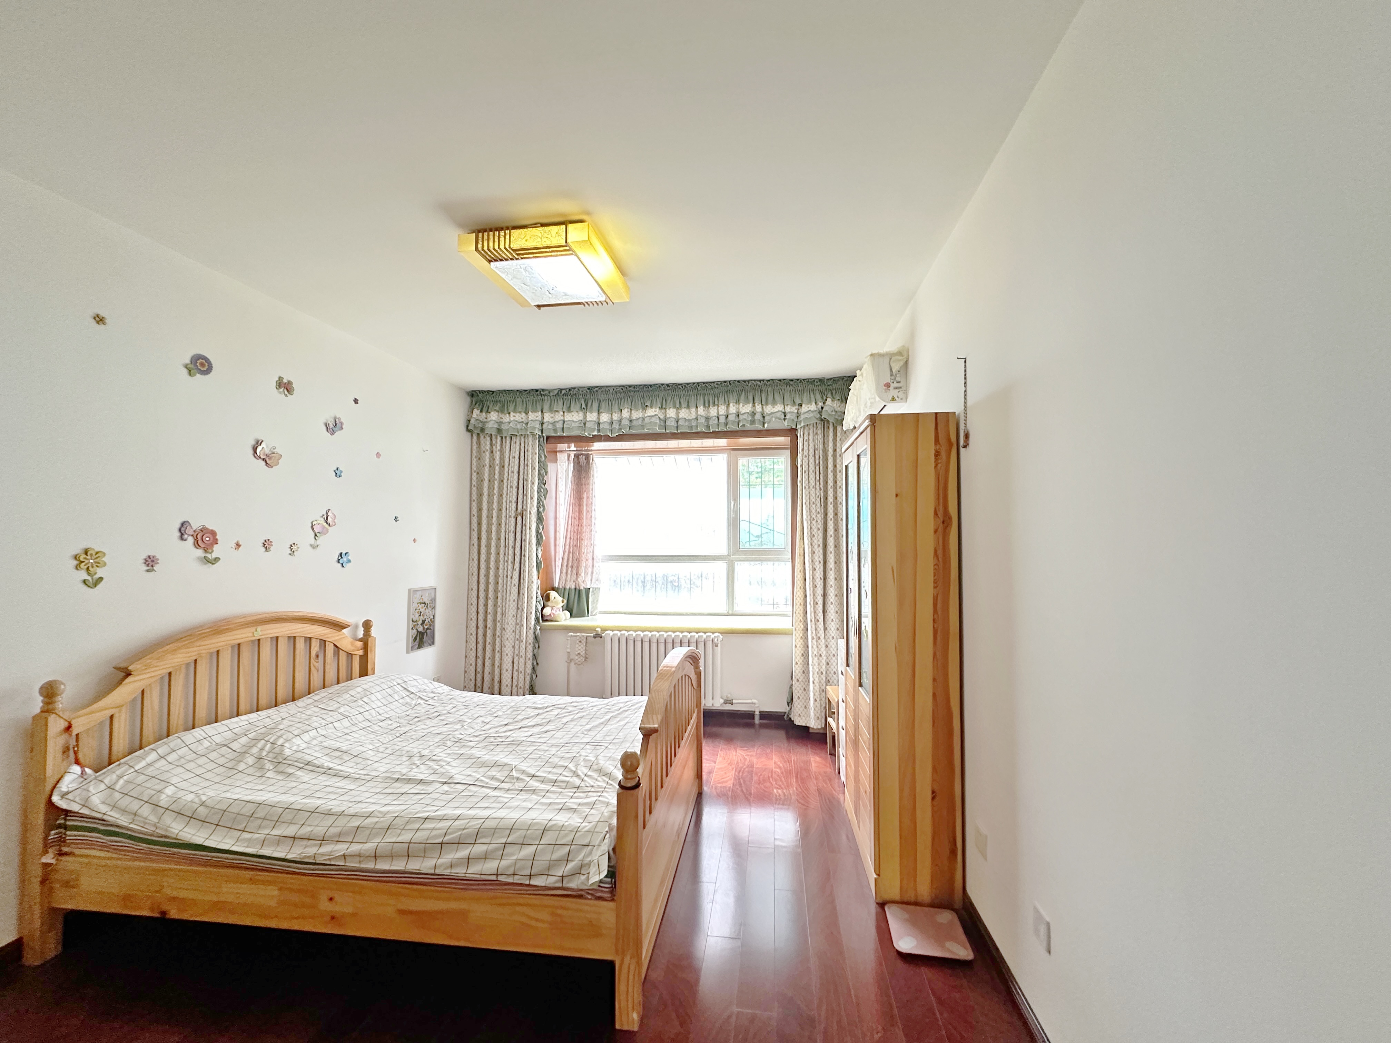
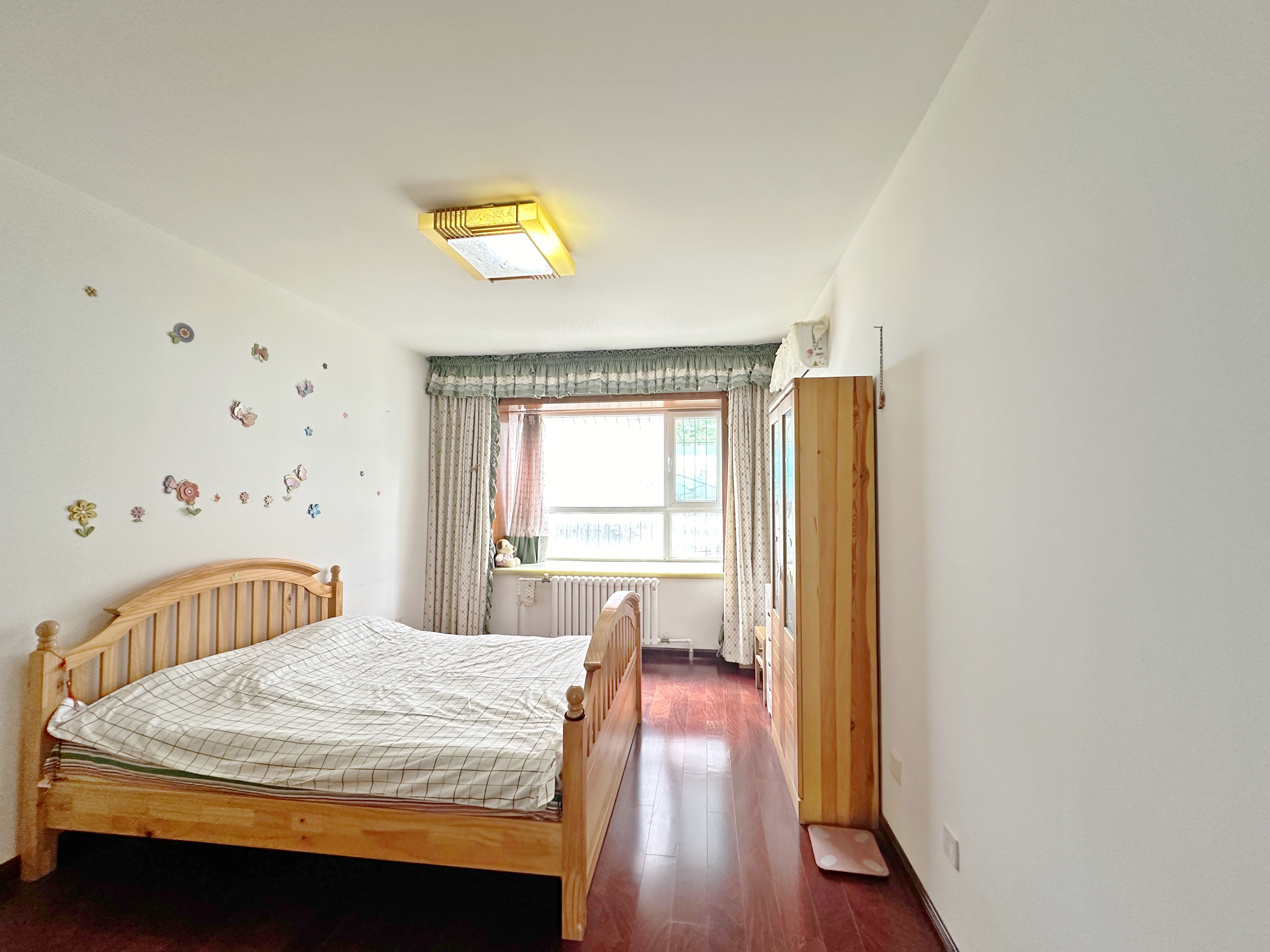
- wall art (422, 618)
